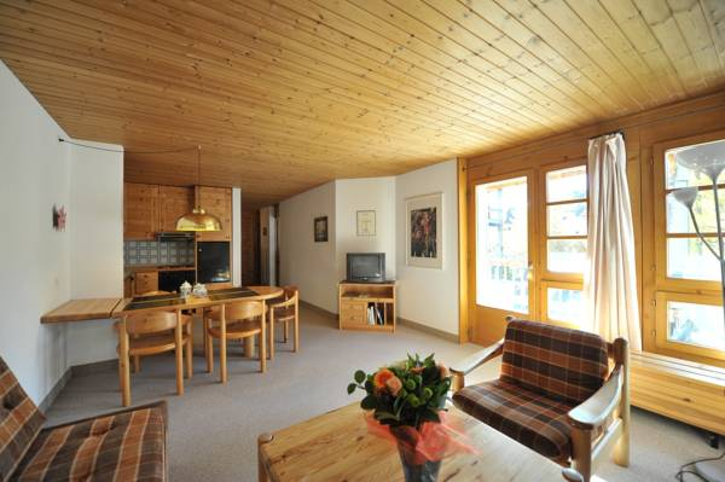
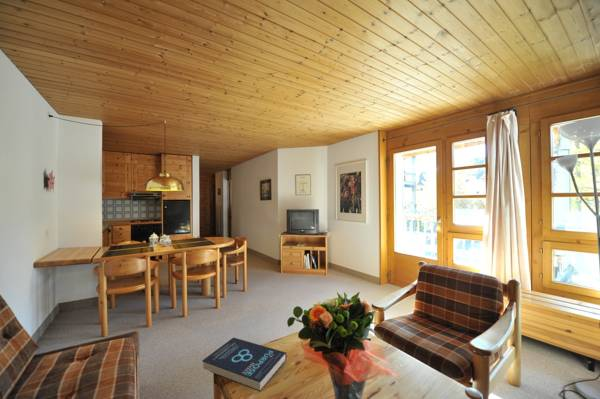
+ book (245, 360)
